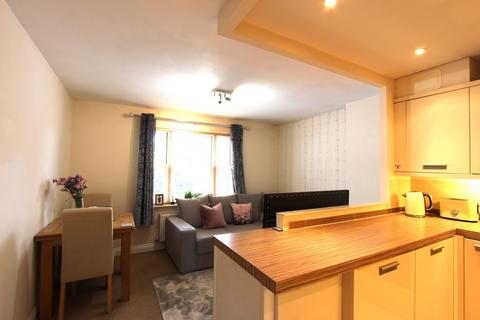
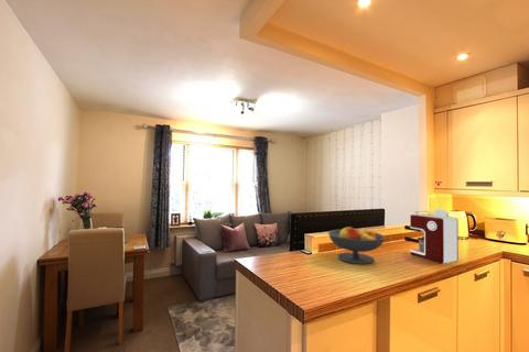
+ coffee maker (425, 231)
+ fruit bowl (355, 242)
